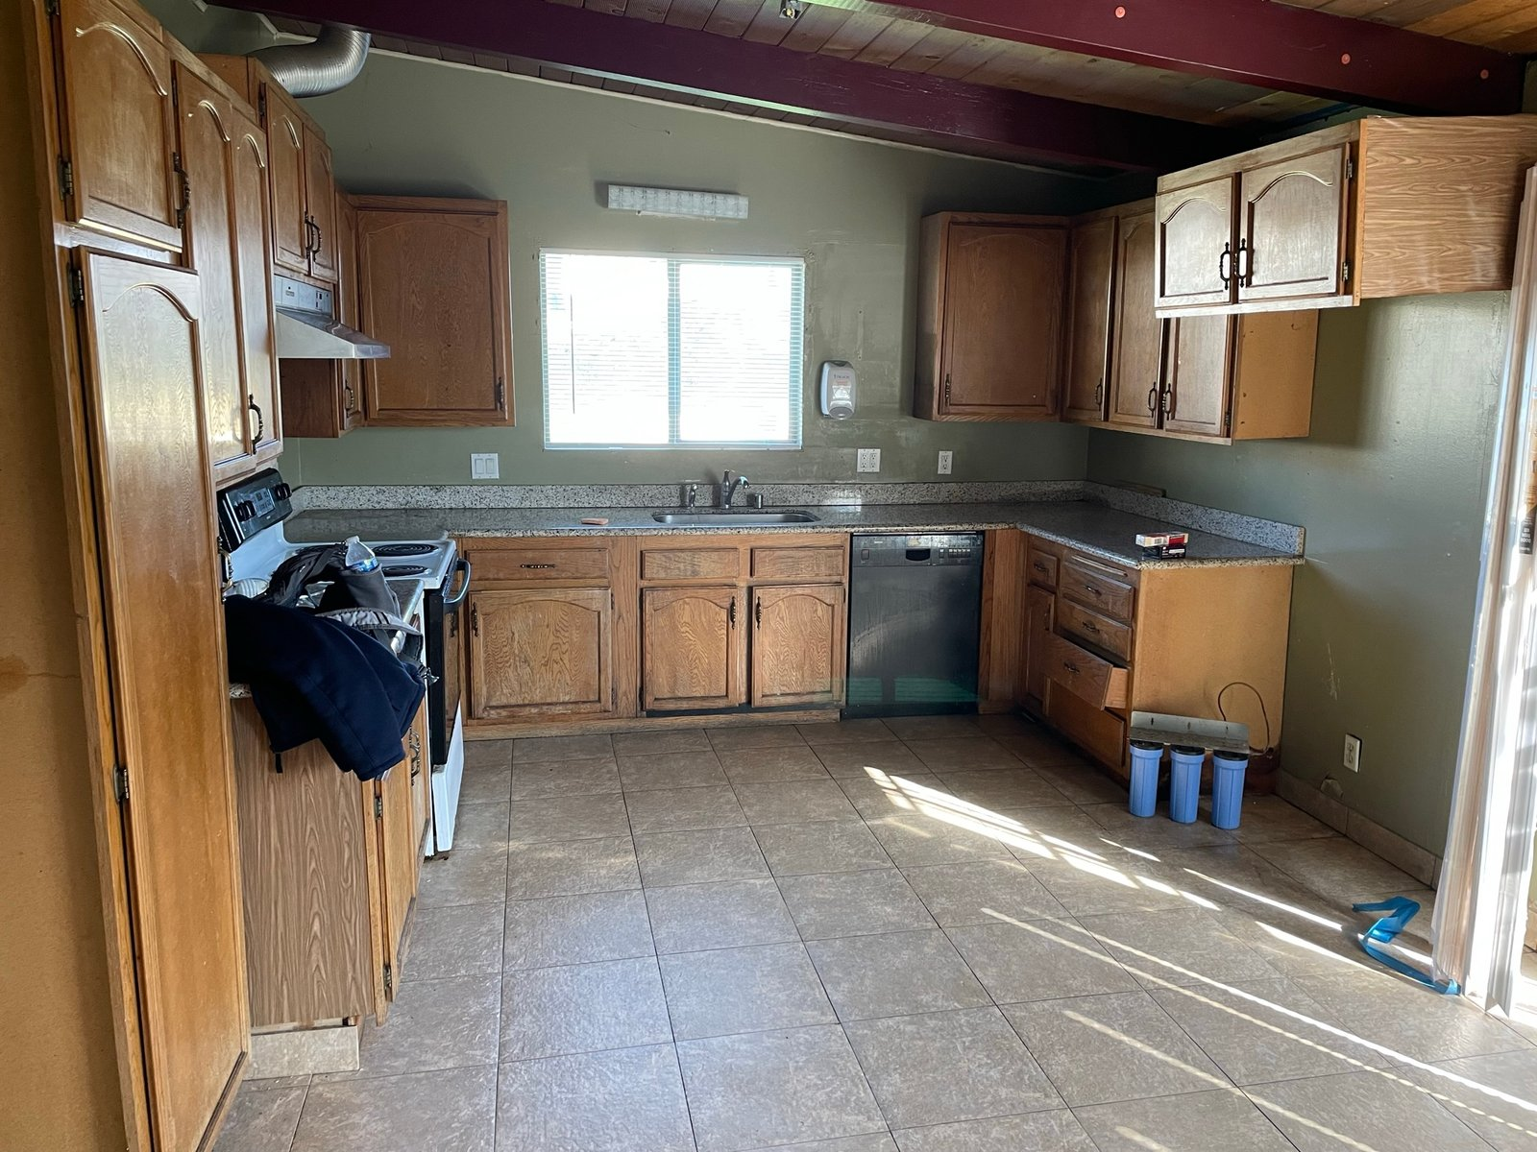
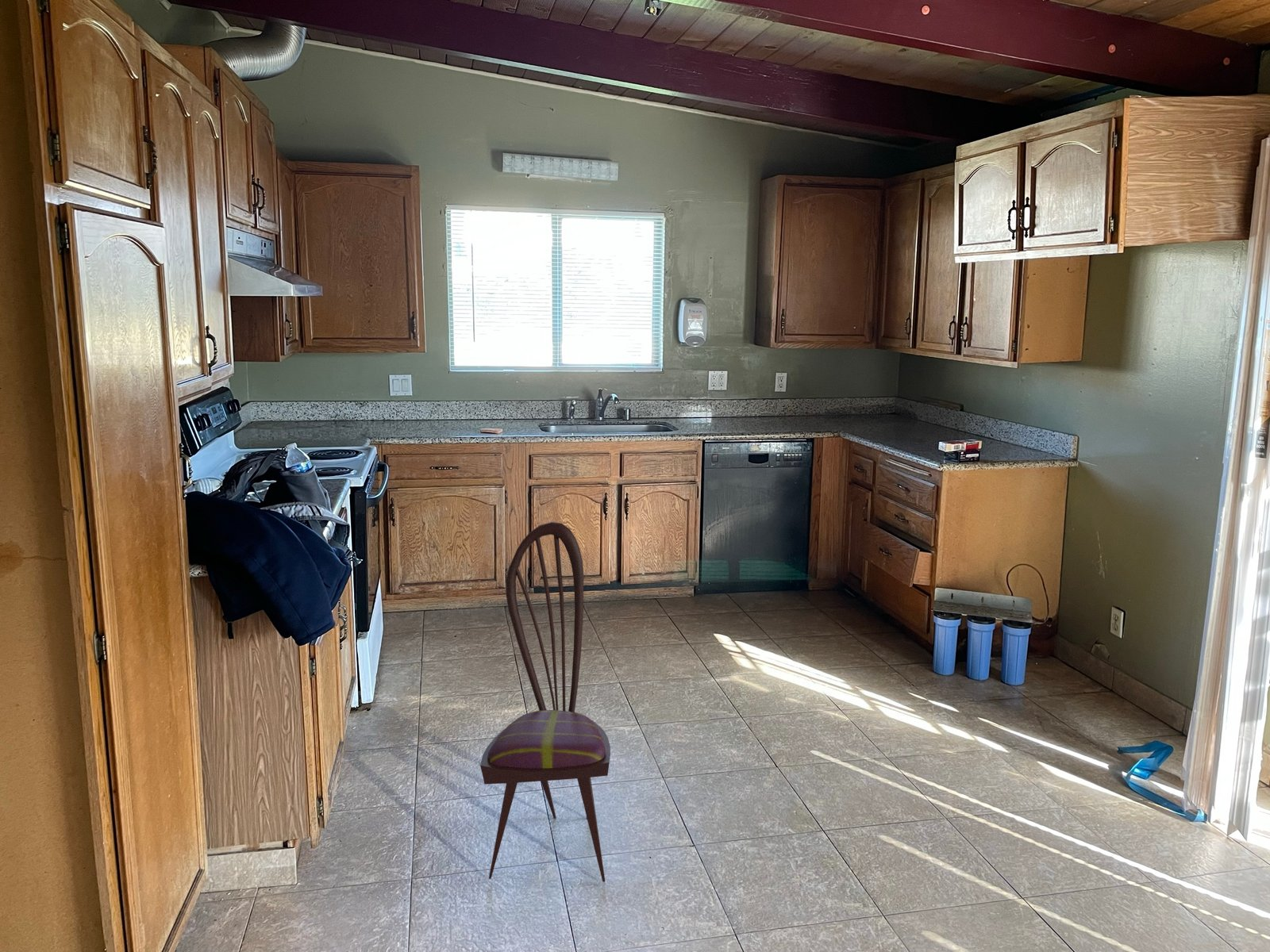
+ dining chair (552, 692)
